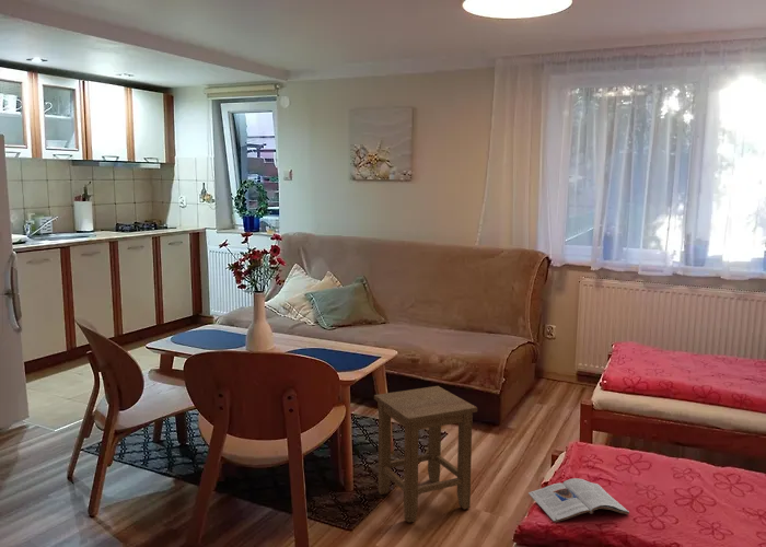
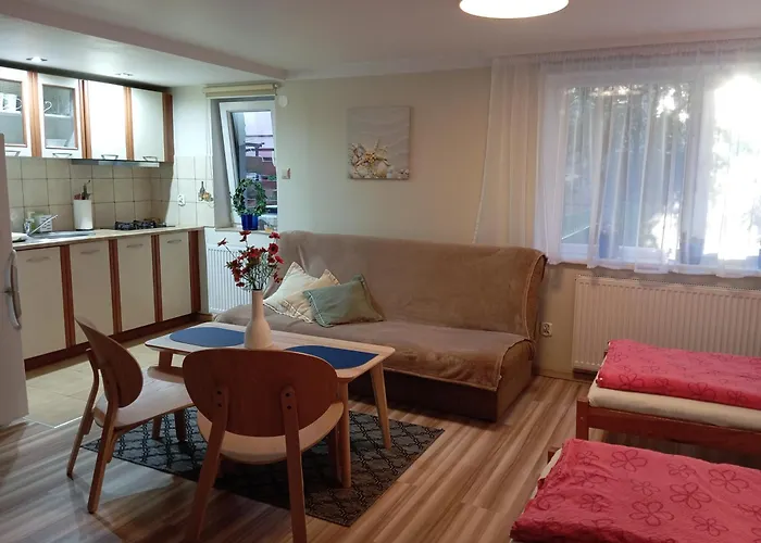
- stool (425, 454)
- magazine (577, 498)
